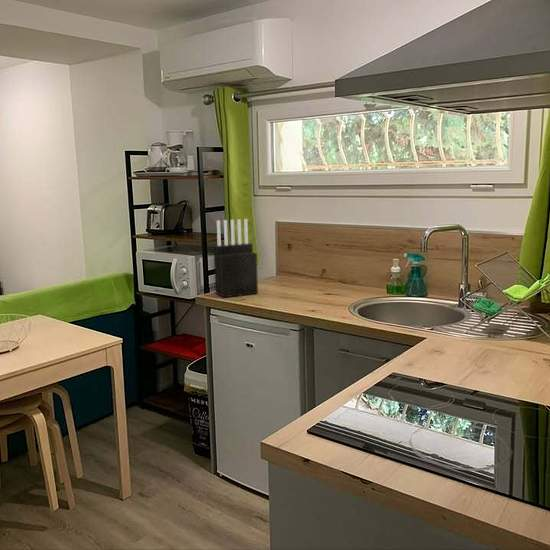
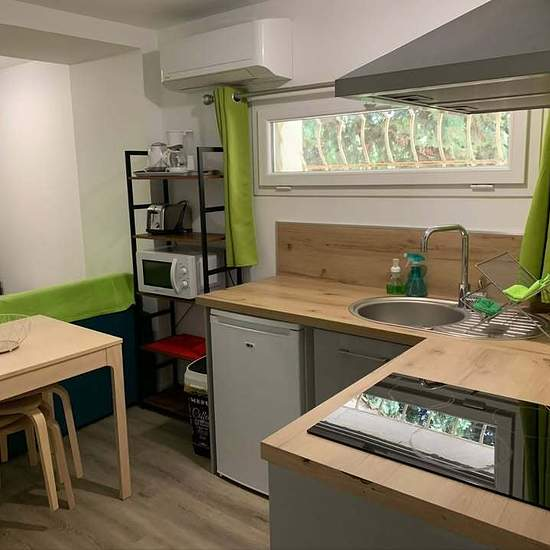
- knife block (236, 257)
